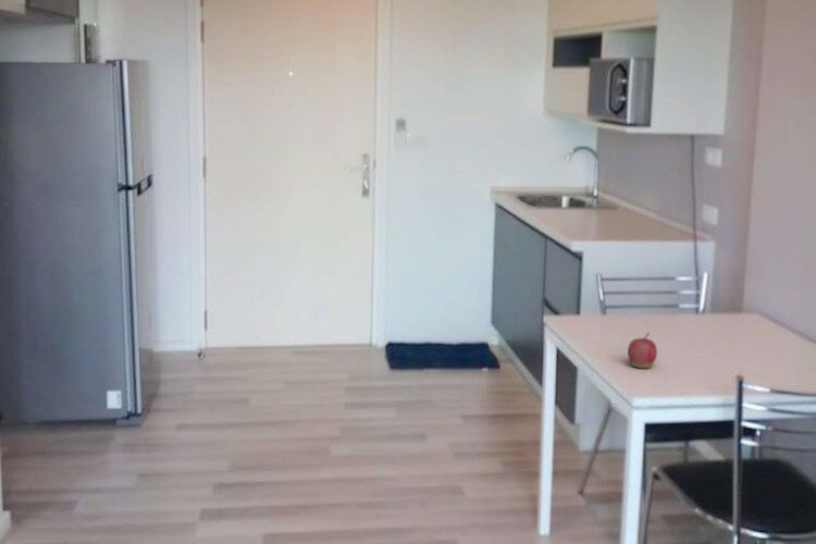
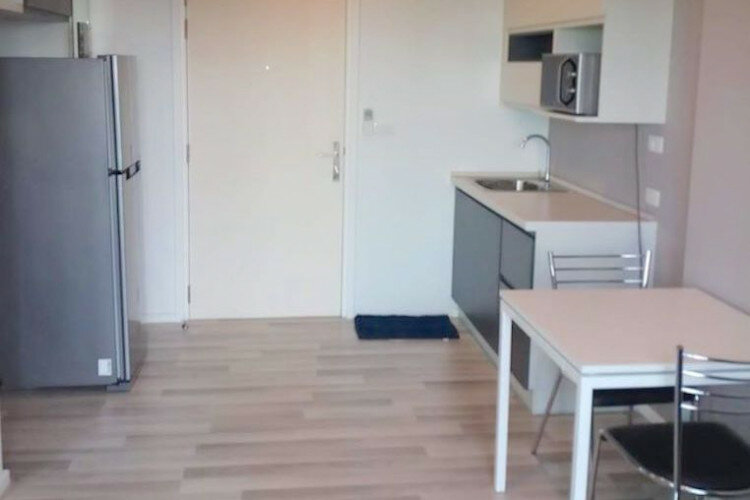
- apple (642, 349)
